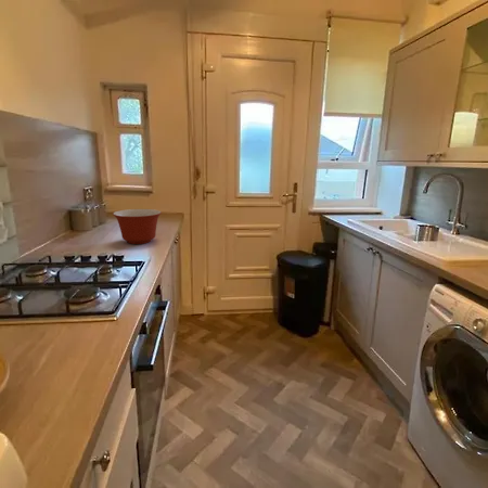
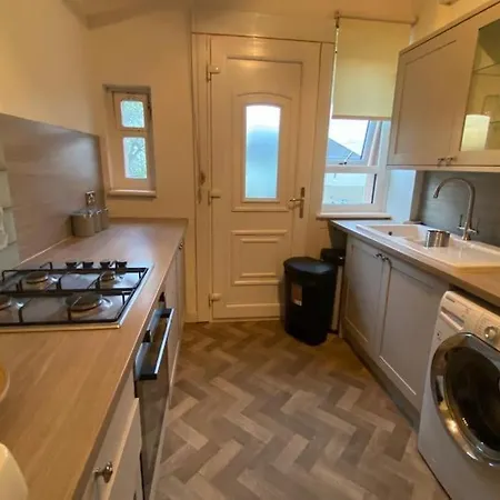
- mixing bowl (138, 227)
